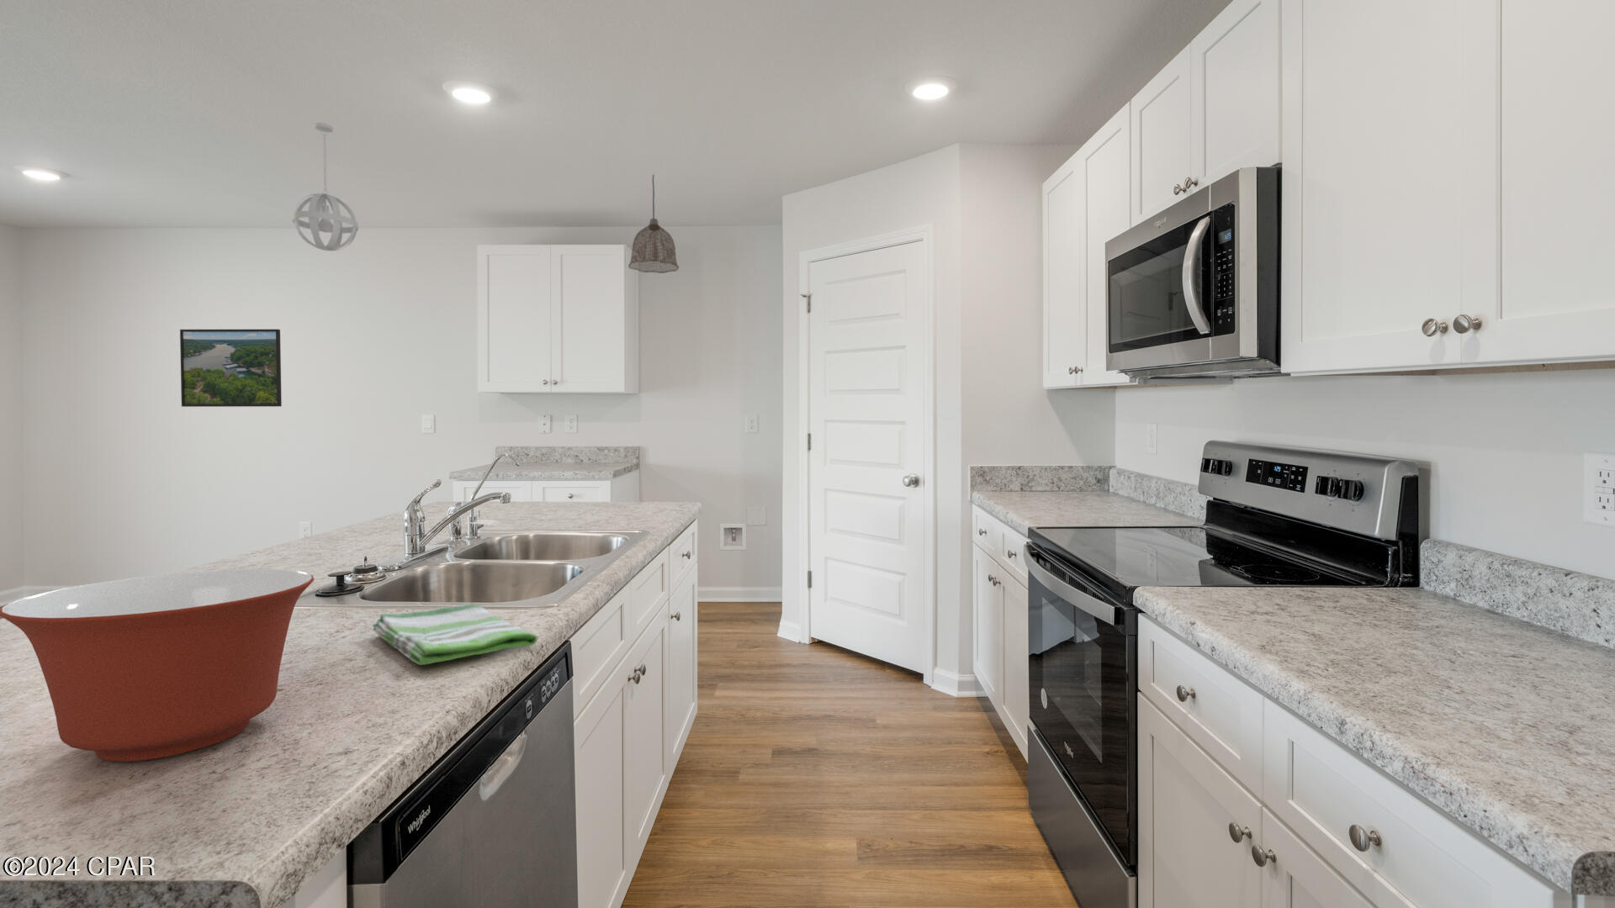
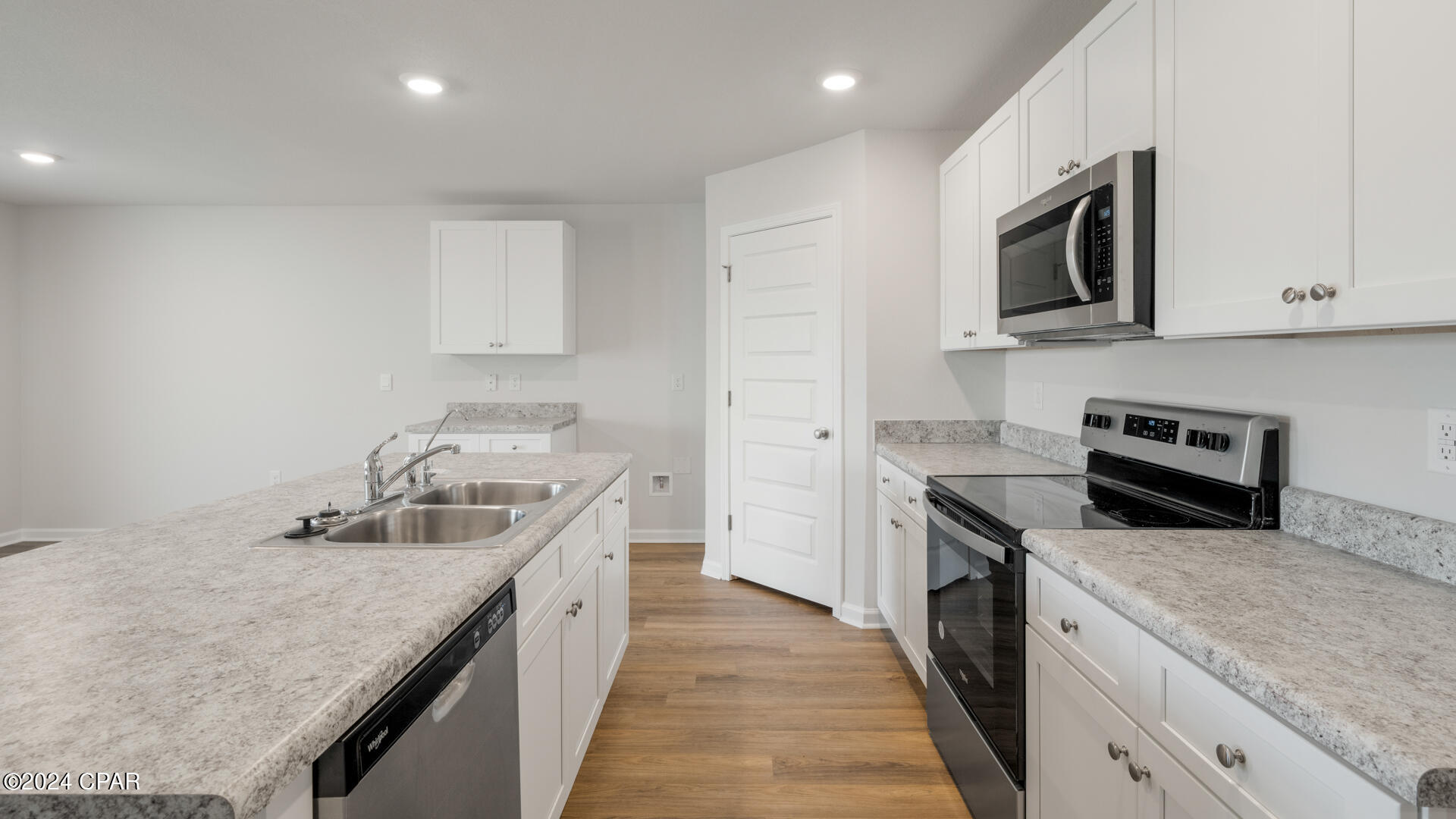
- mixing bowl (174, 663)
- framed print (231, 367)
- pendant light (325, 188)
- pendant lamp (652, 221)
- dish towel (455, 629)
